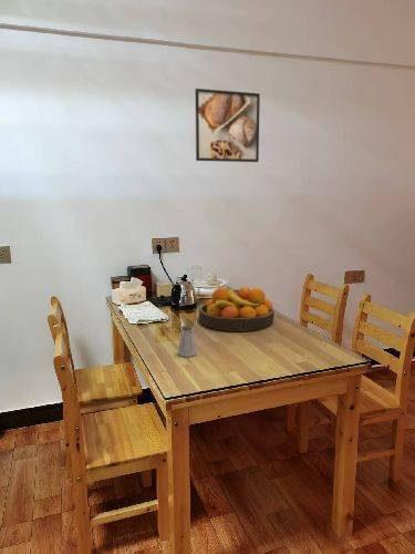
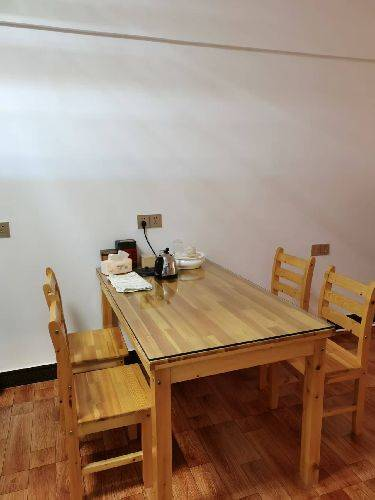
- fruit bowl (236, 304)
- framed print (228, 126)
- saltshaker (187, 340)
